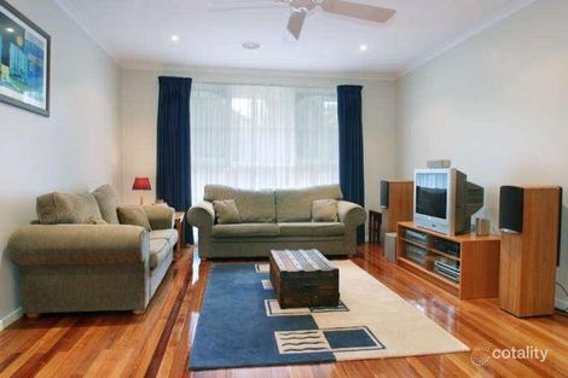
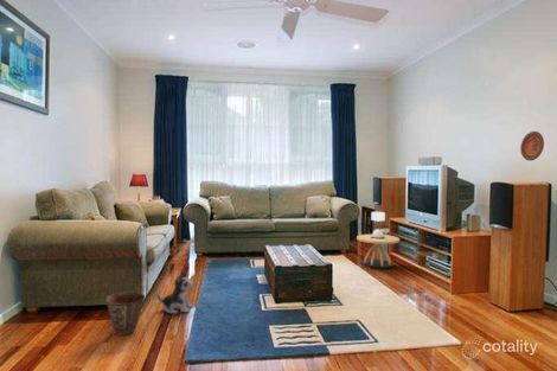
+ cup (126, 314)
+ decorative plate (532, 146)
+ side table (377, 238)
+ plush toy (175, 289)
